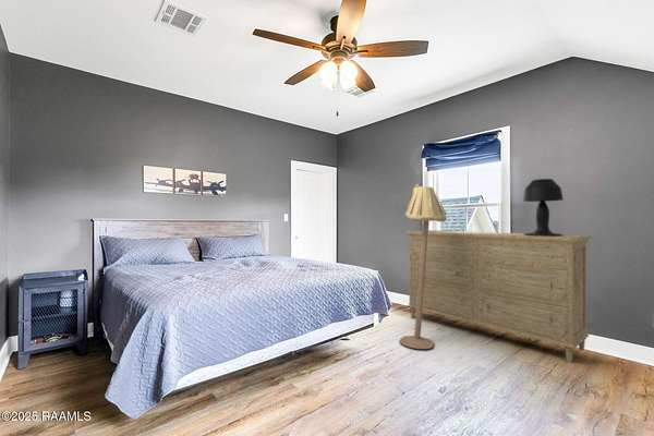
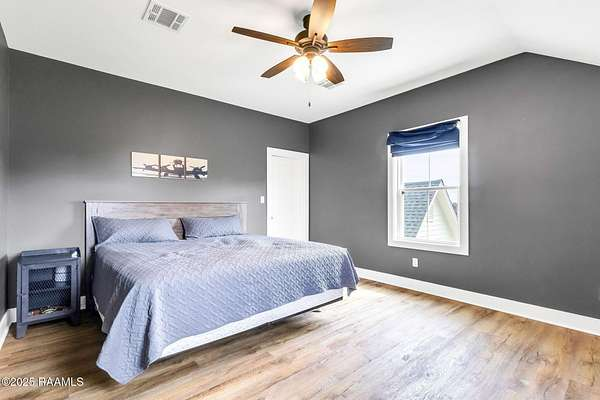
- table lamp (542, 207)
- dresser (485, 282)
- floor lamp (423, 263)
